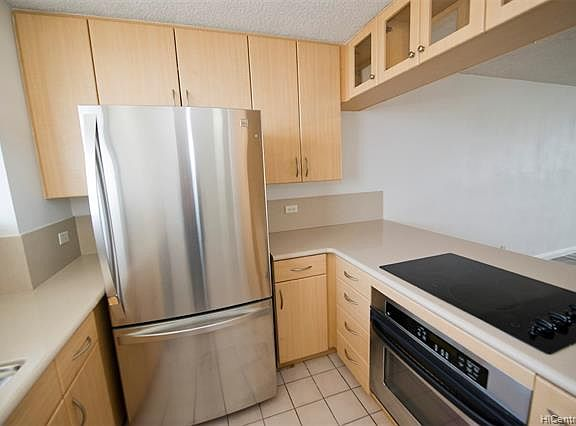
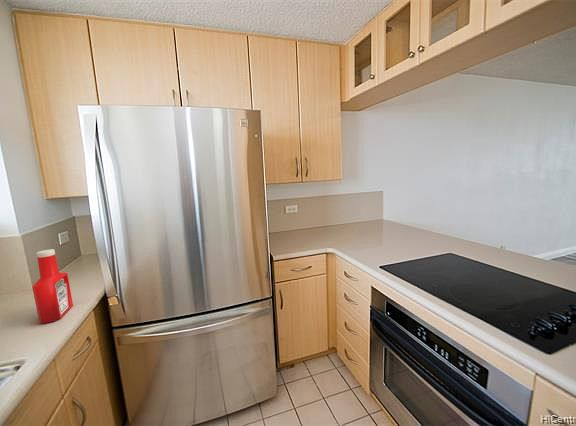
+ soap bottle (51, 282)
